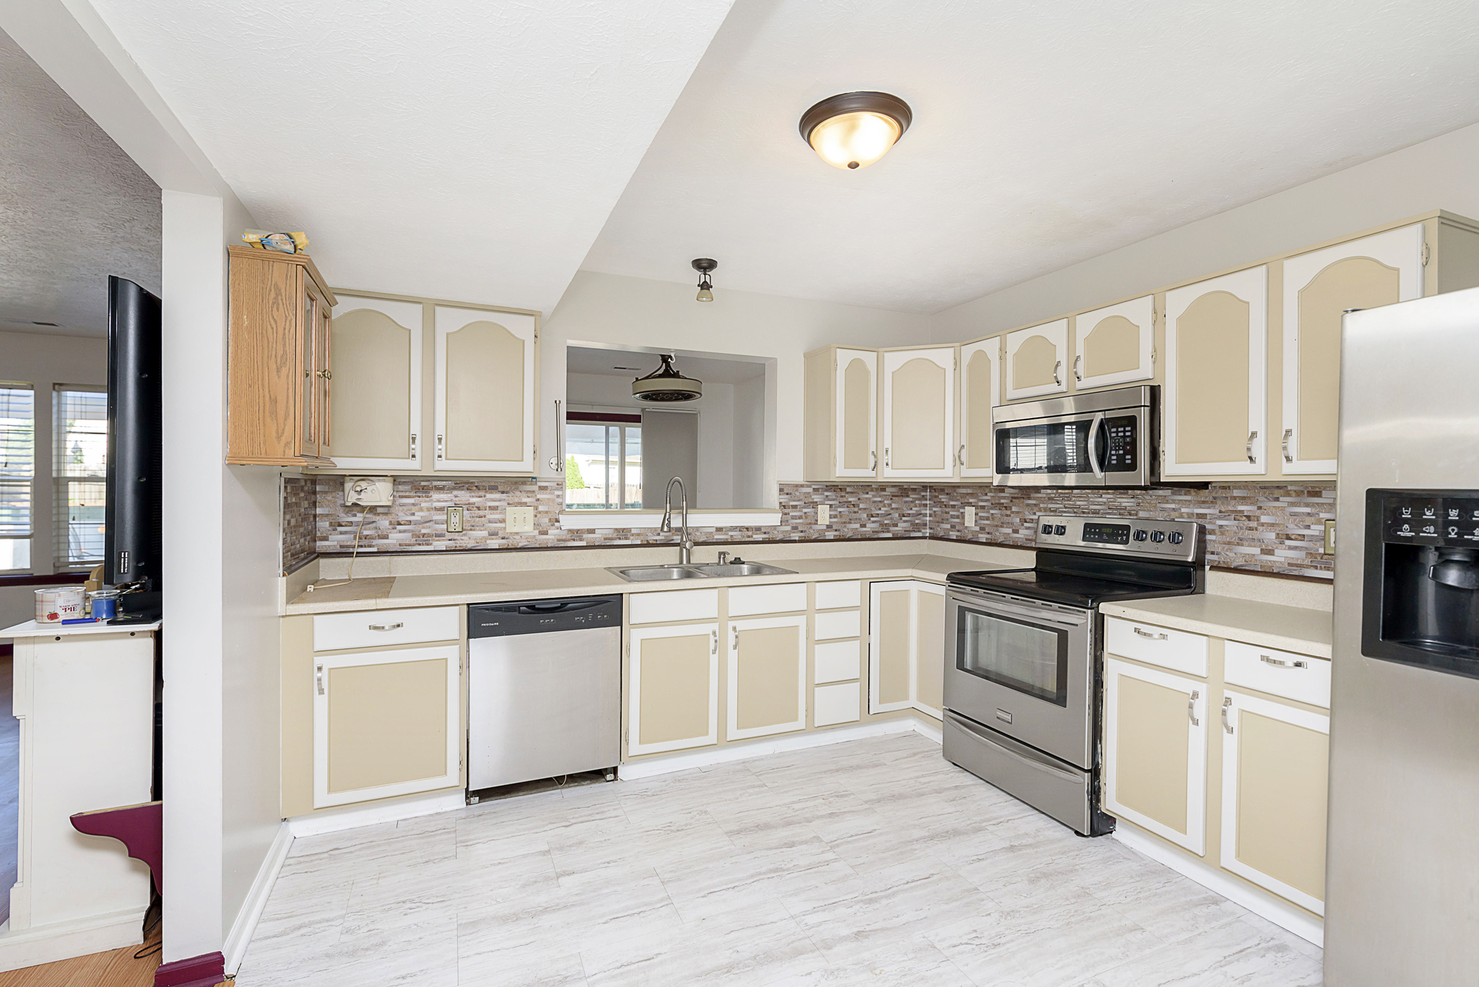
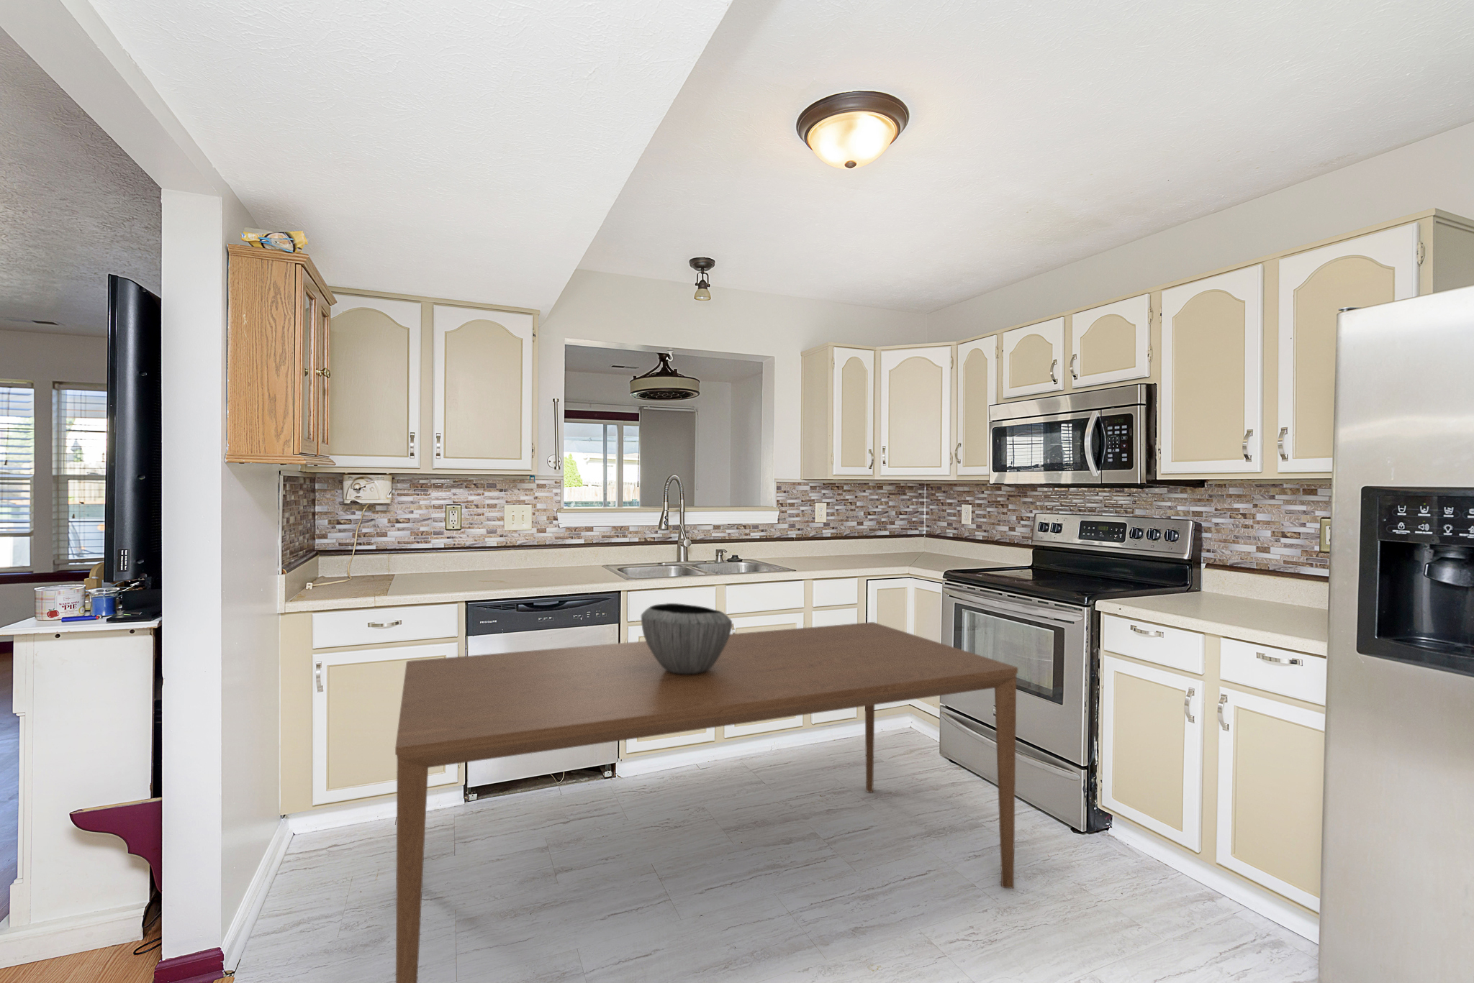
+ bowl (686, 637)
+ dining table (705, 728)
